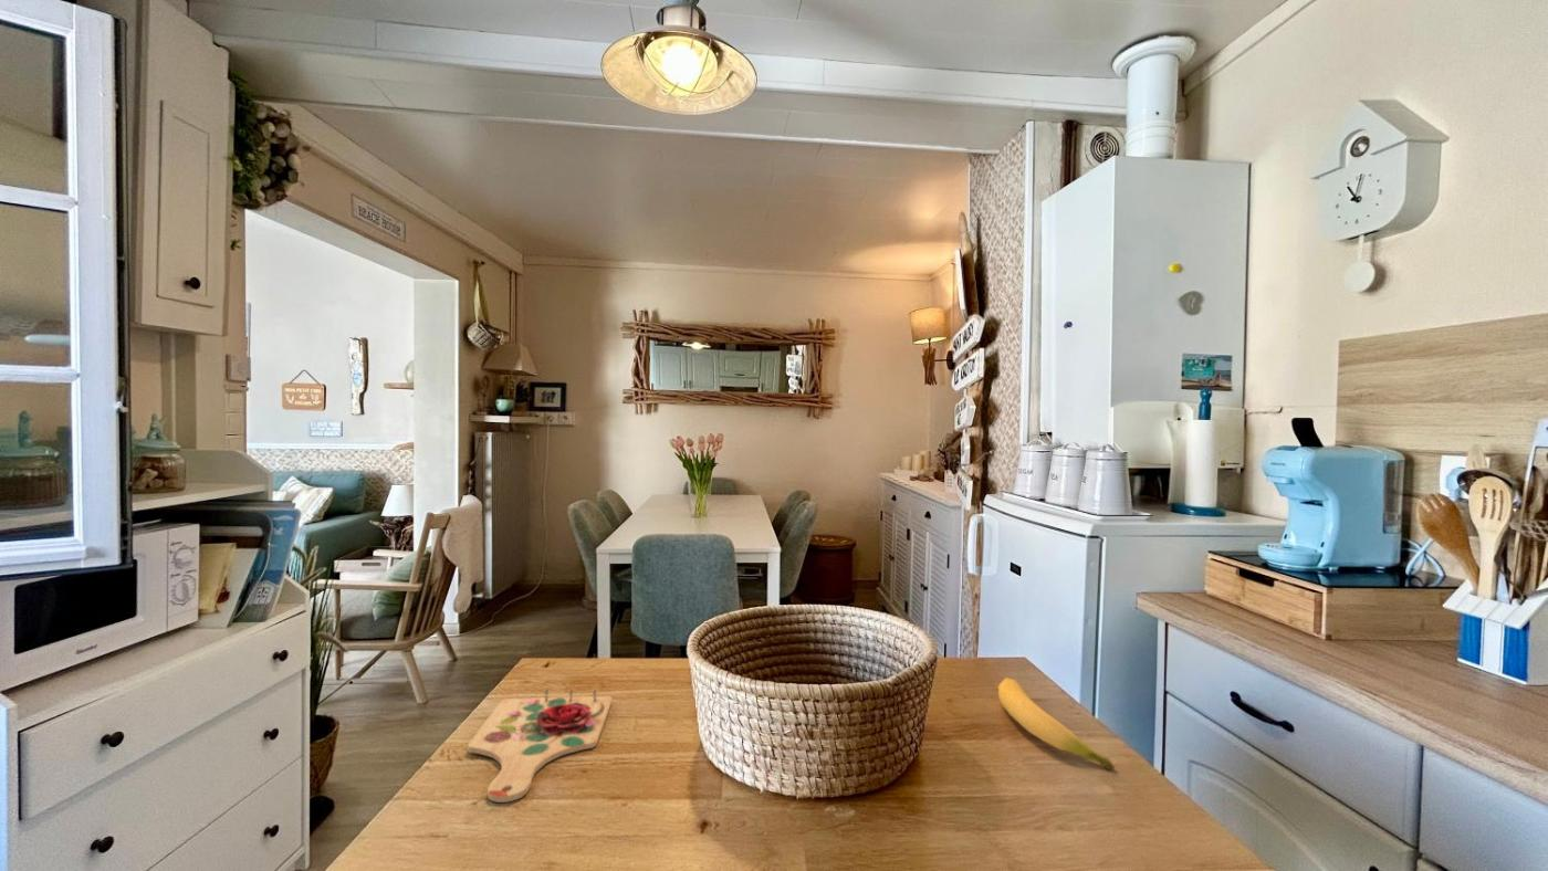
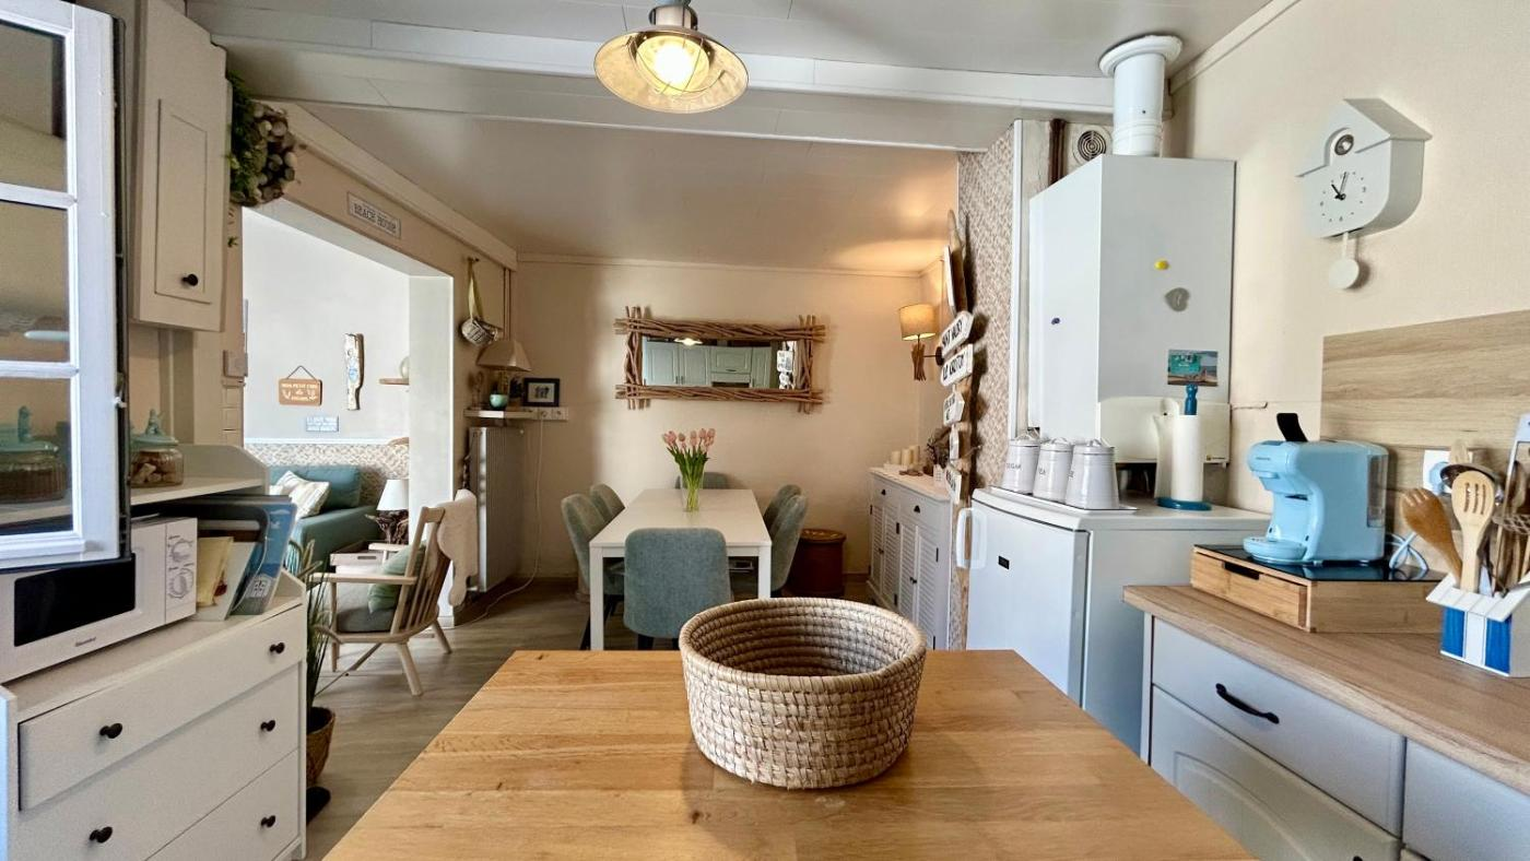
- cutting board (534, 734)
- banana (1039, 711)
